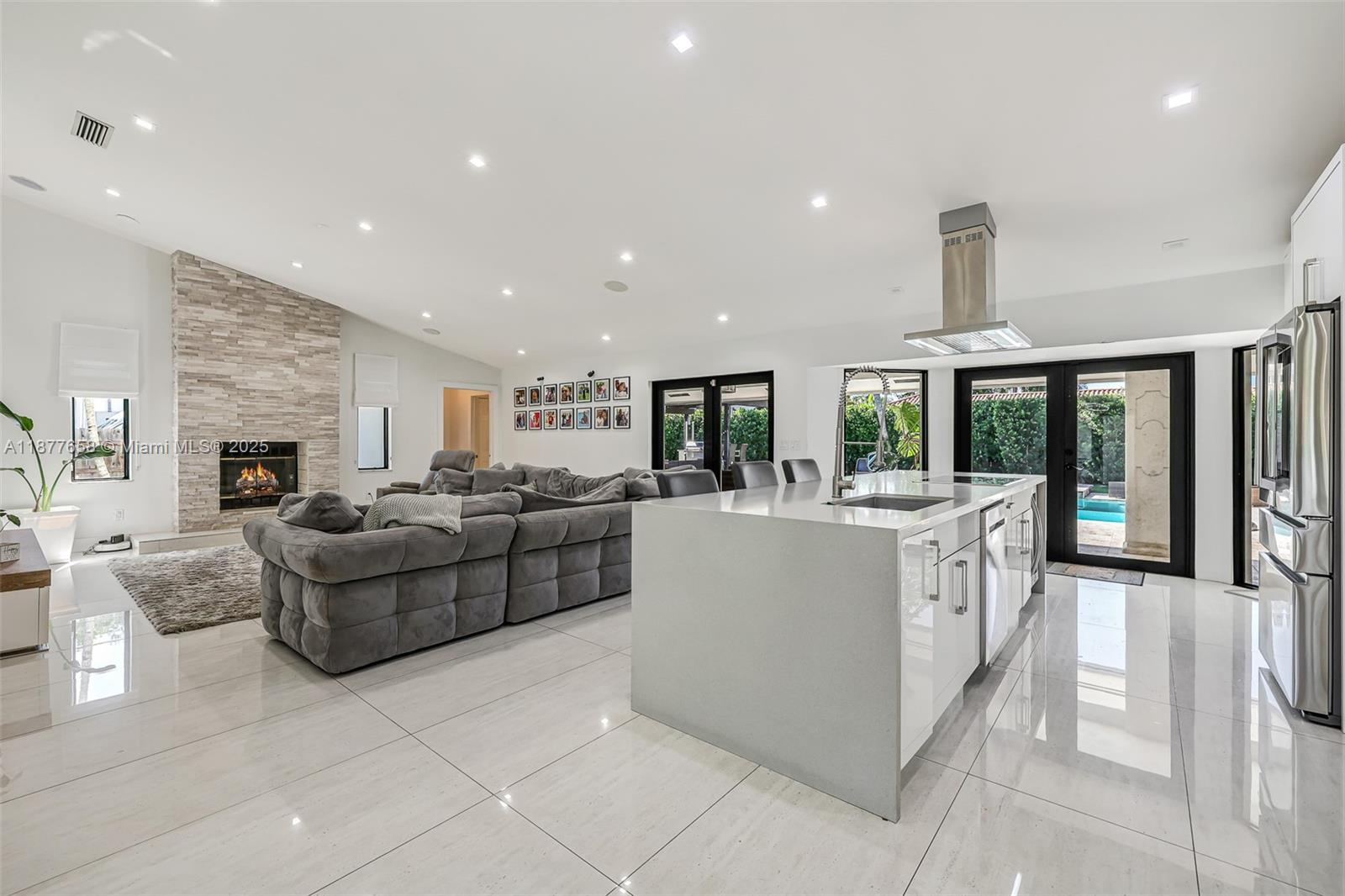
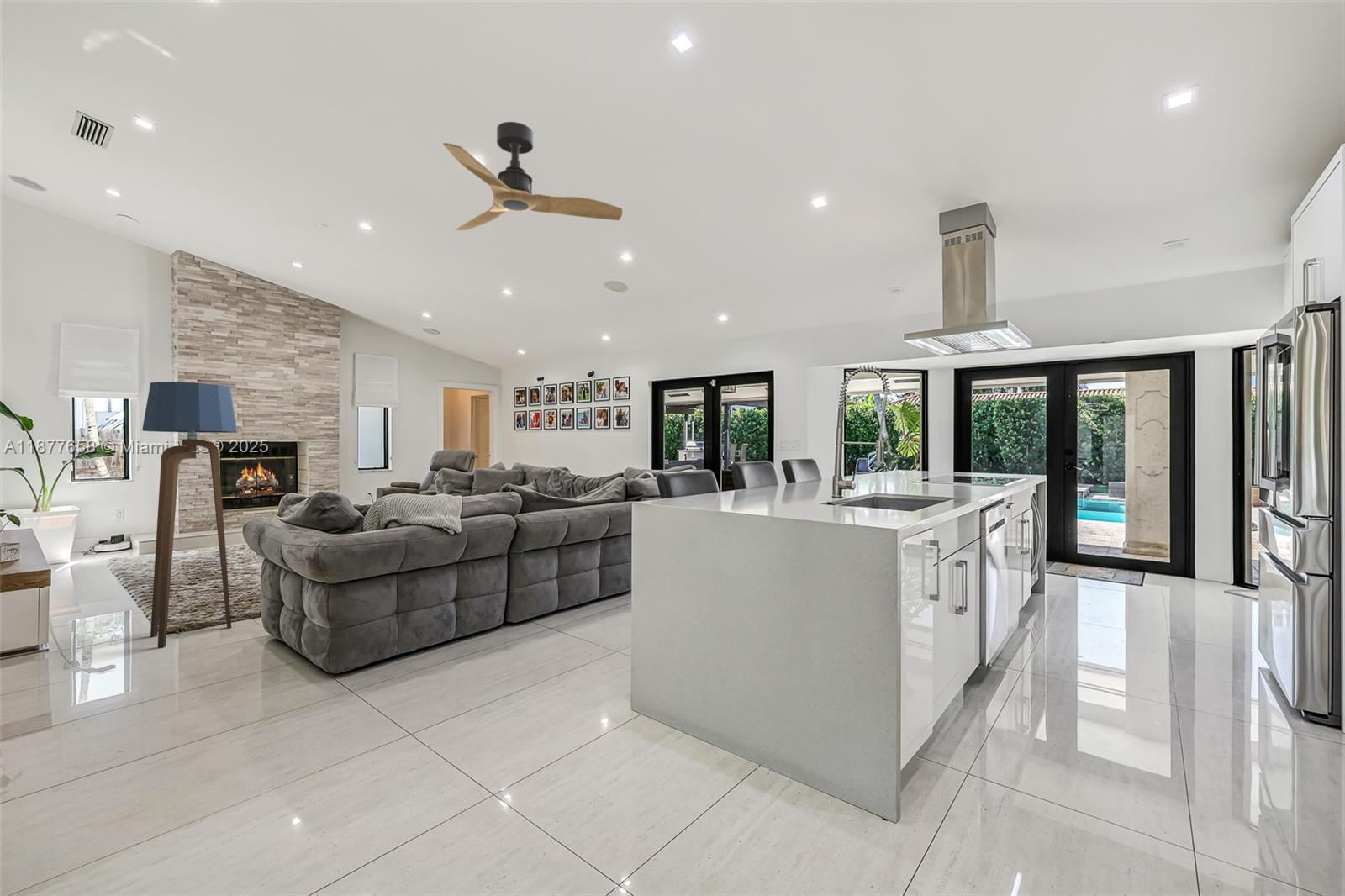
+ floor lamp (175, 509)
+ ceiling fan (530, 176)
